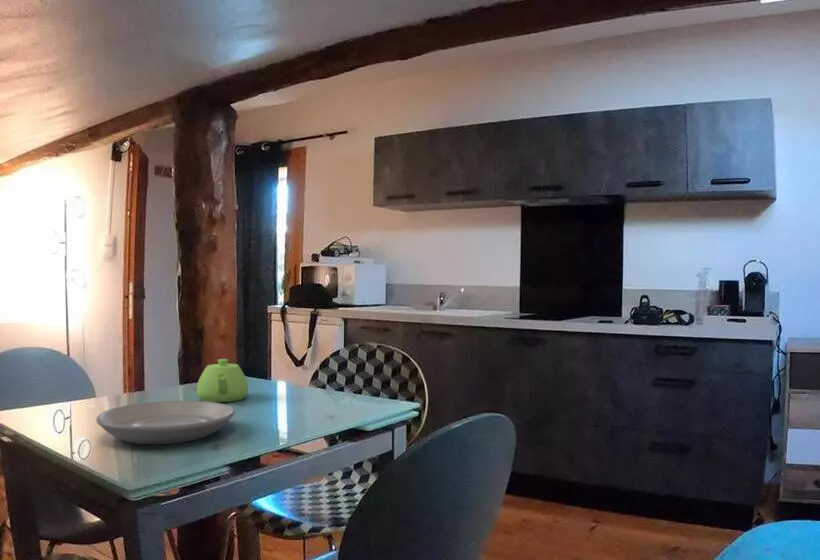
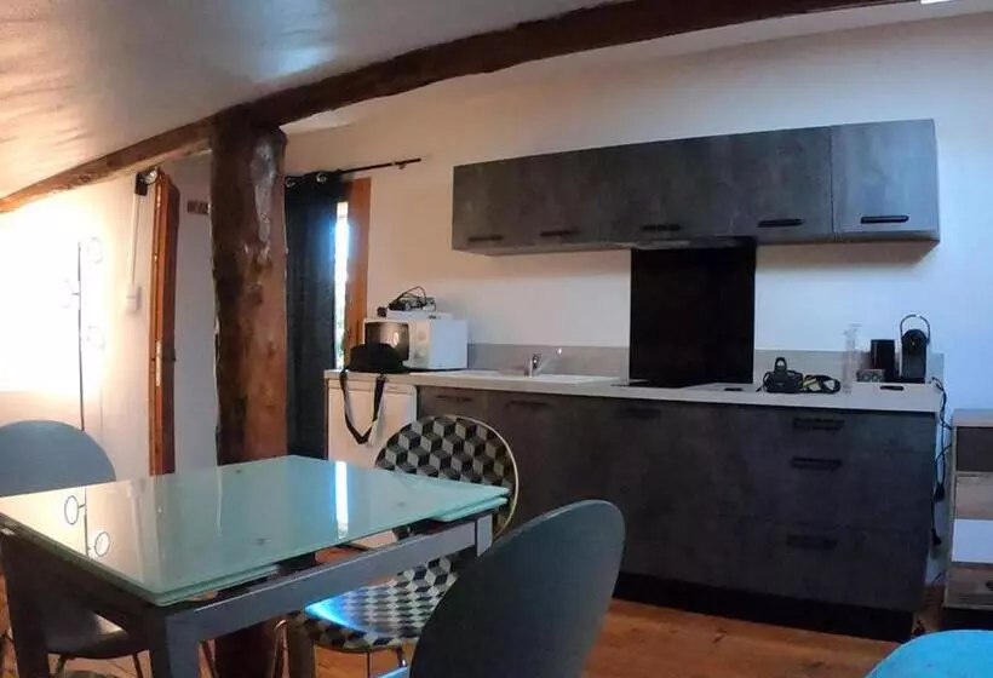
- teapot (222, 379)
- plate (167, 422)
